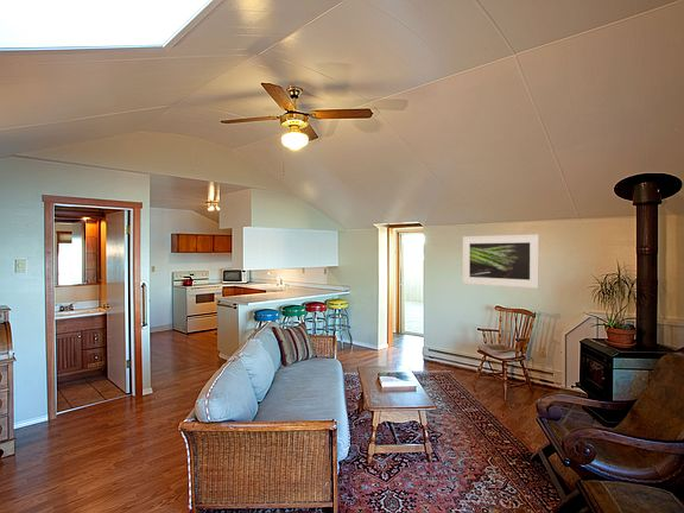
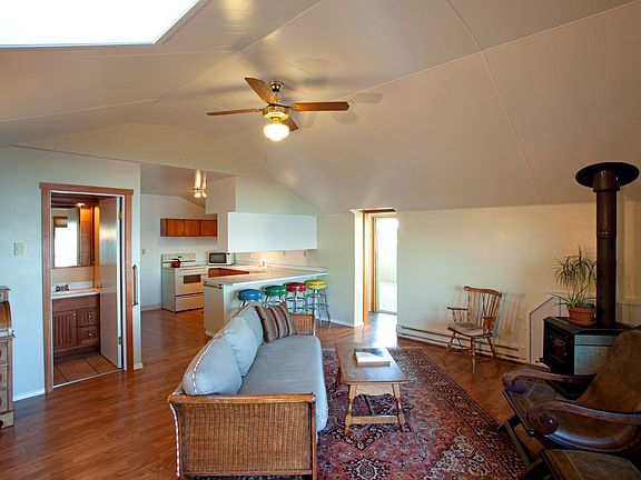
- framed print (498, 260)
